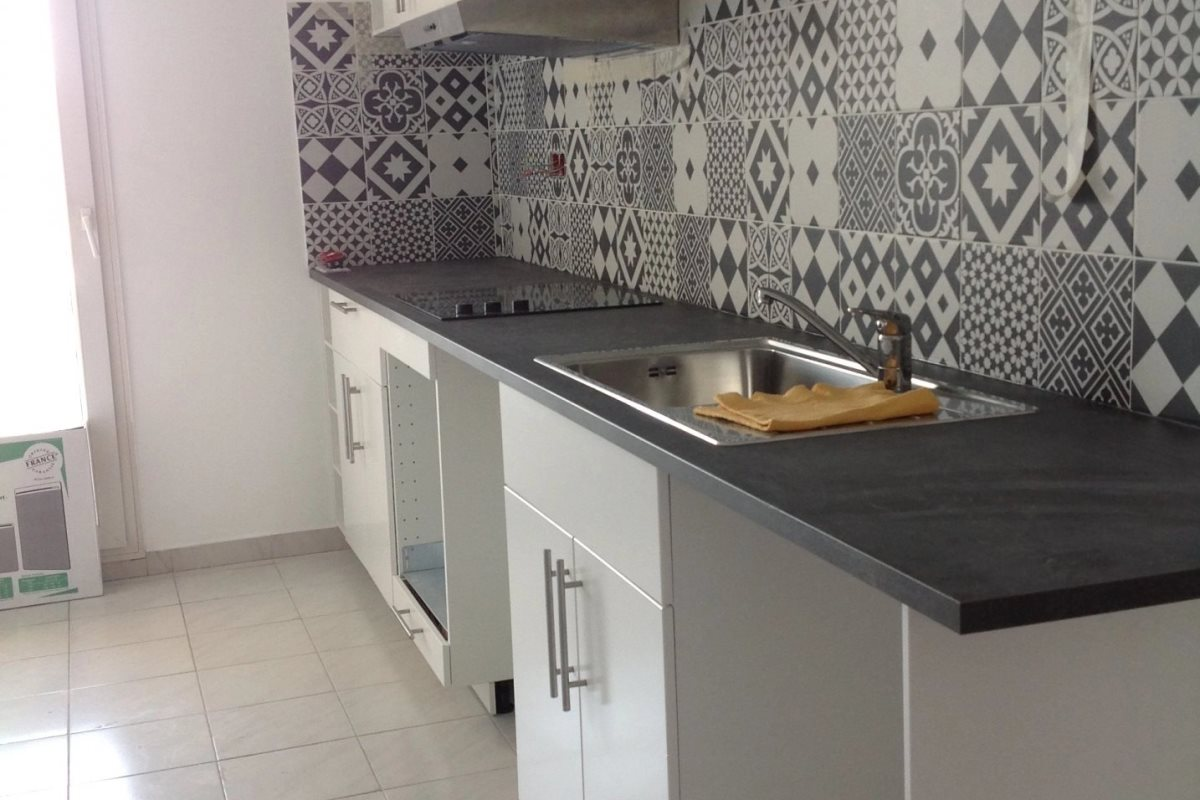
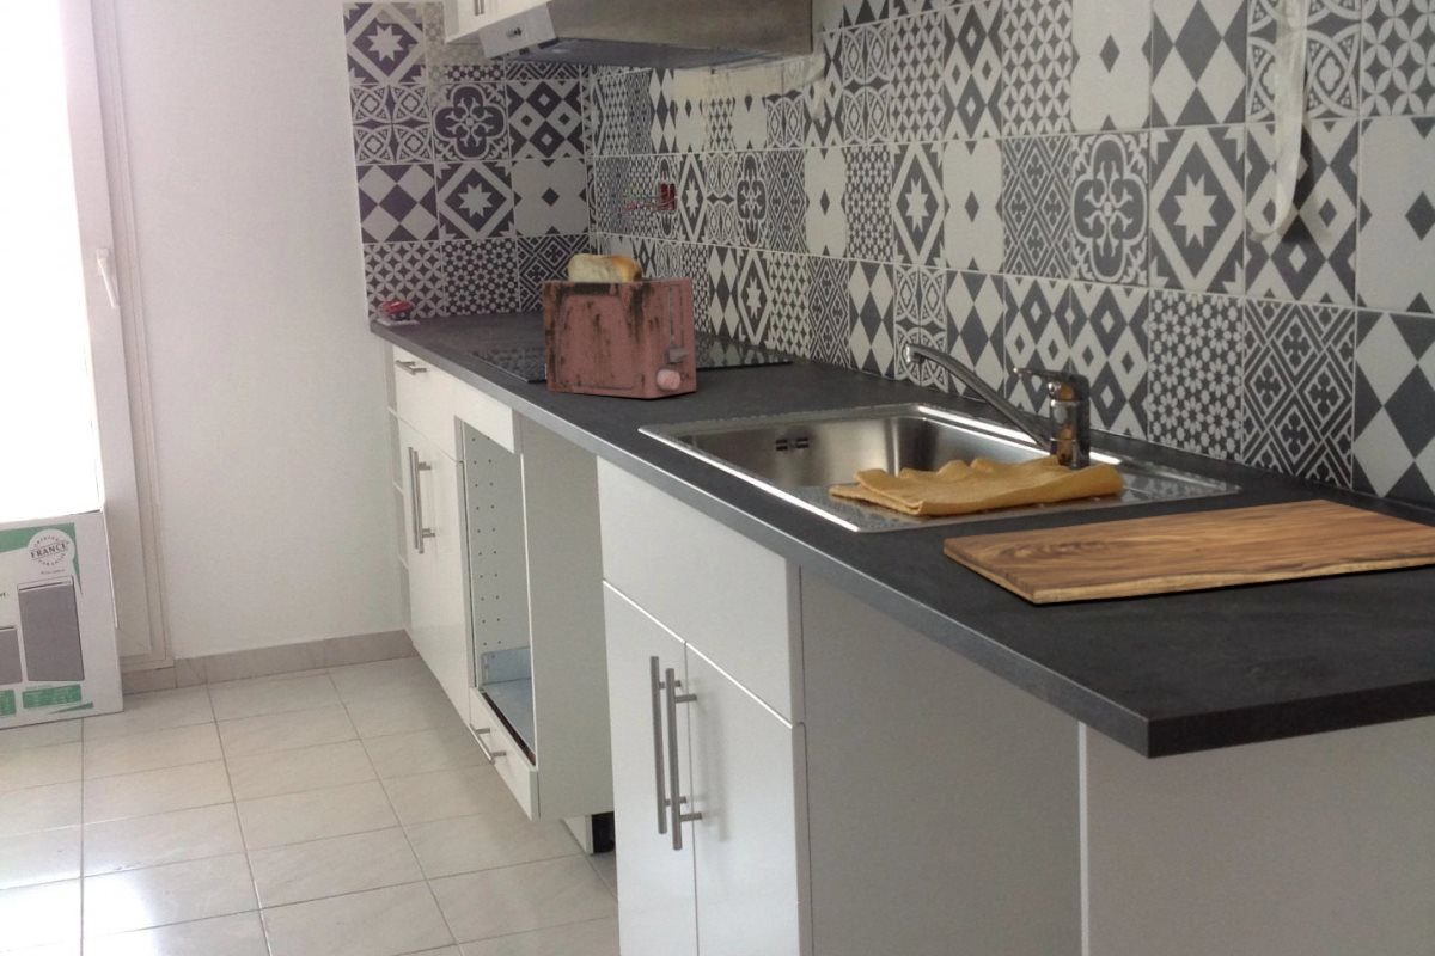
+ toaster (623, 321)
+ cutting board (1202, 547)
